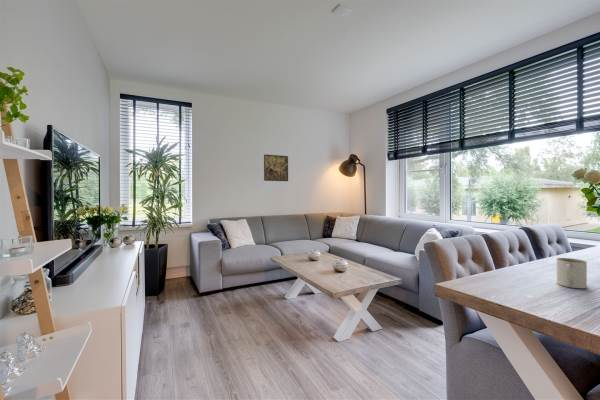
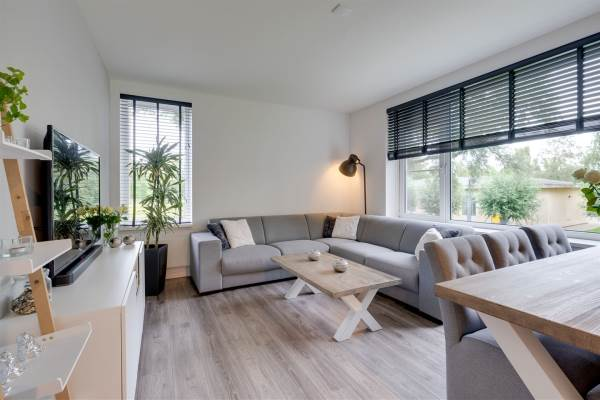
- mug (570, 273)
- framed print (276, 168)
